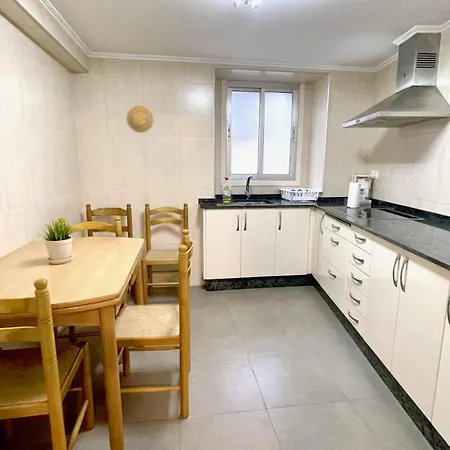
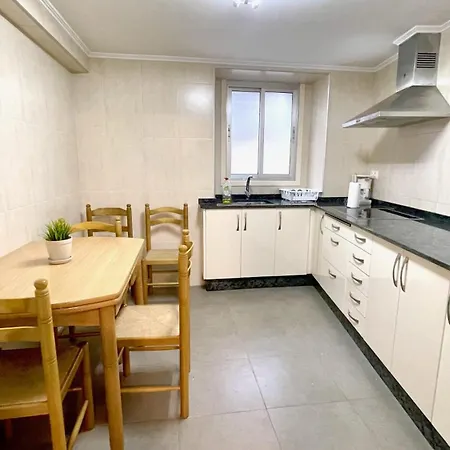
- decorative plate (140, 118)
